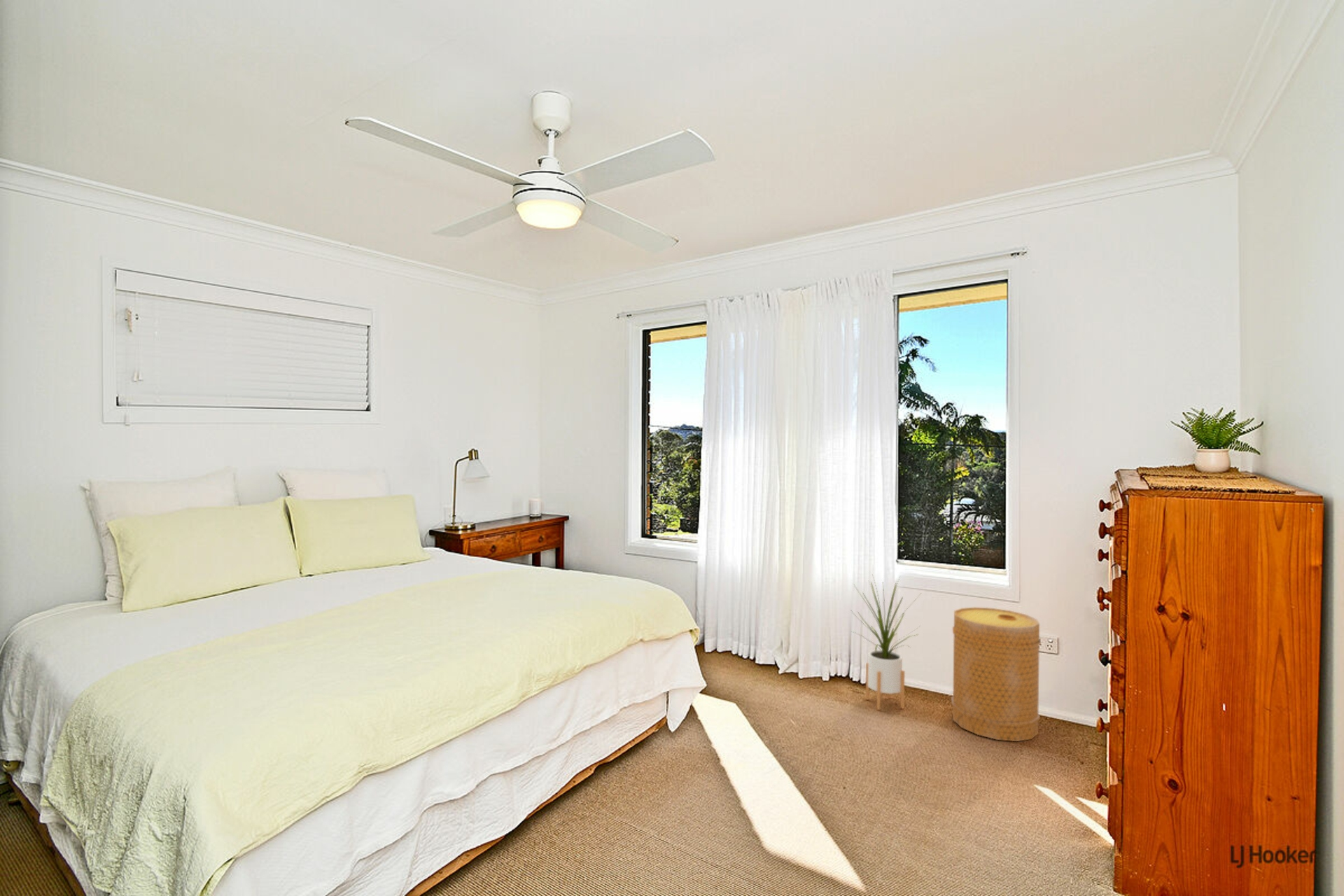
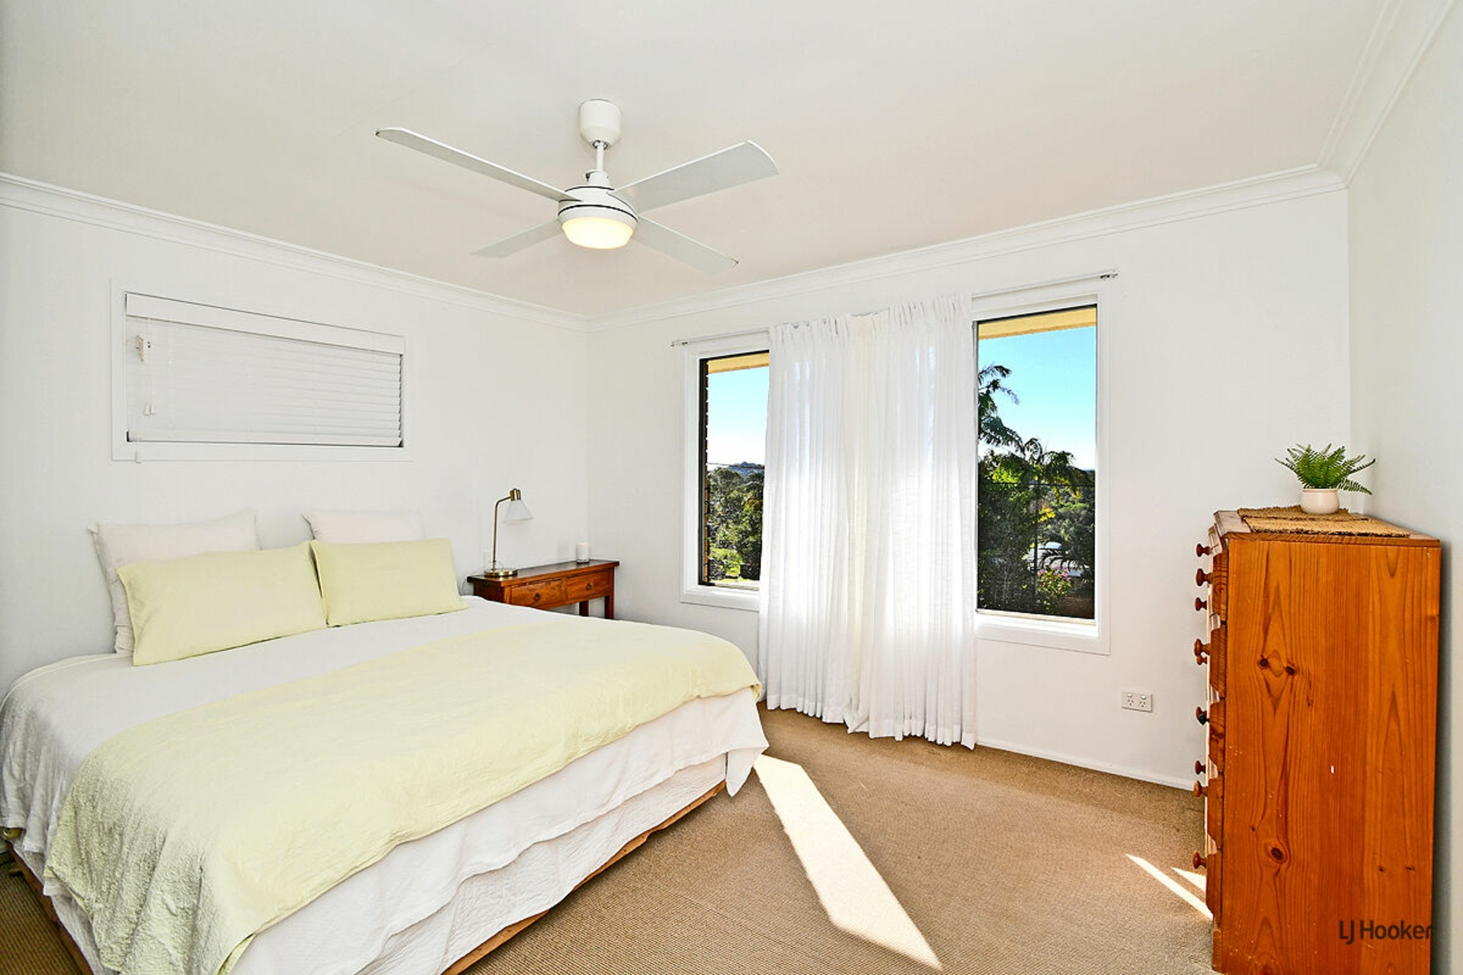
- house plant (887, 640)
- basket (994, 670)
